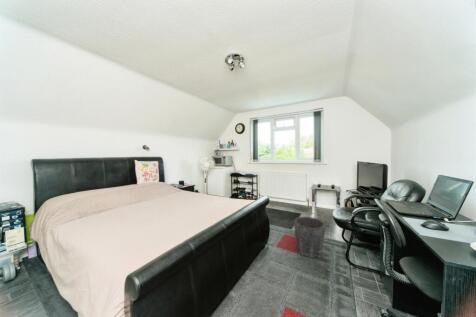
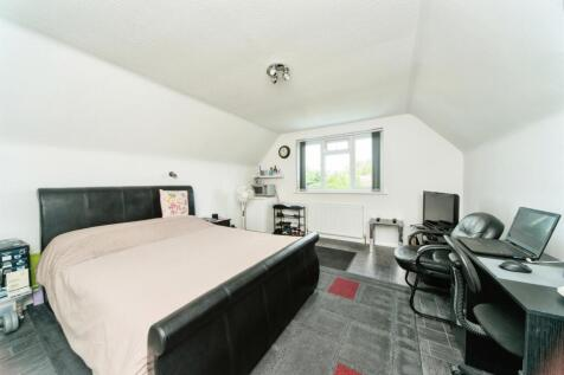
- waste bin (309, 236)
